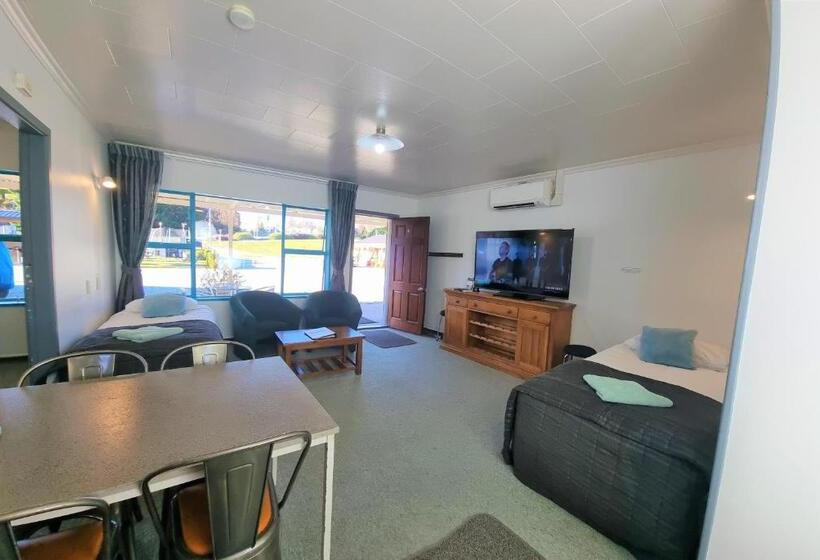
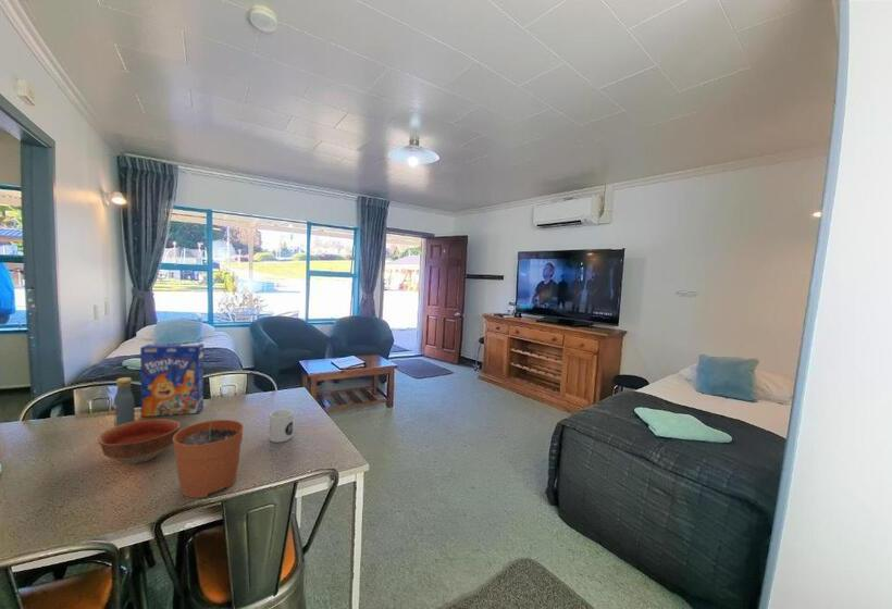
+ plant pot (209, 444)
+ mug (283, 423)
+ cereal box (173, 378)
+ bowl (141, 444)
+ vodka (124, 403)
